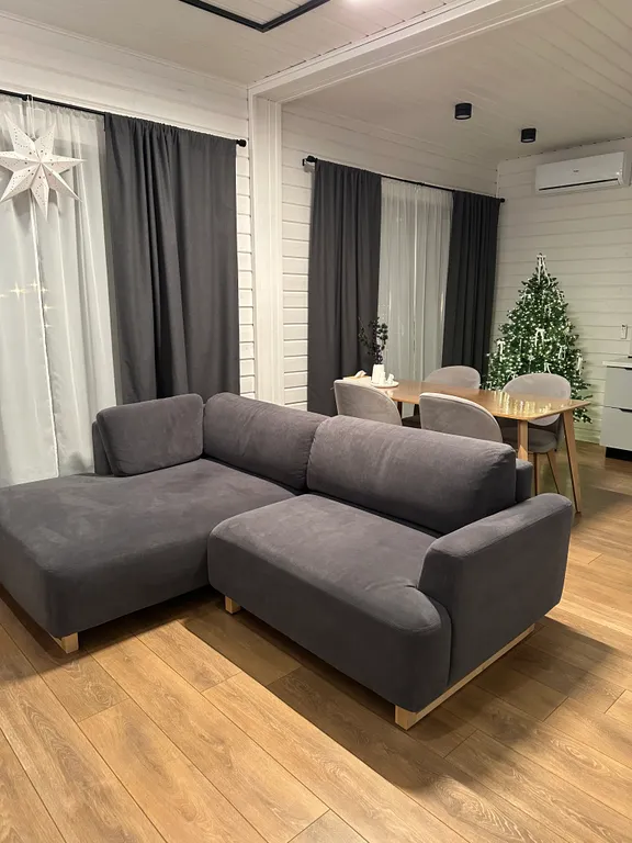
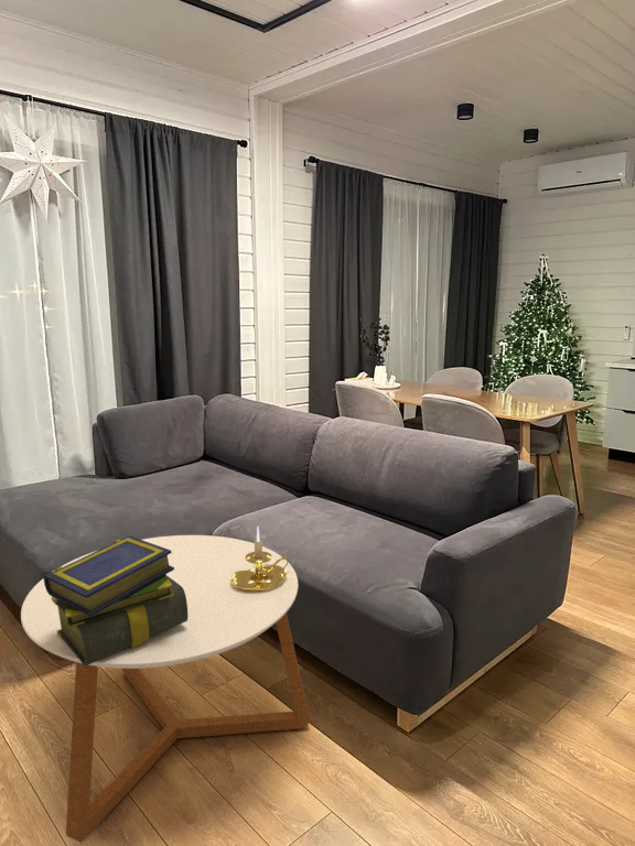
+ coffee table (168, 660)
+ stack of books (117, 595)
+ candle holder (262, 552)
